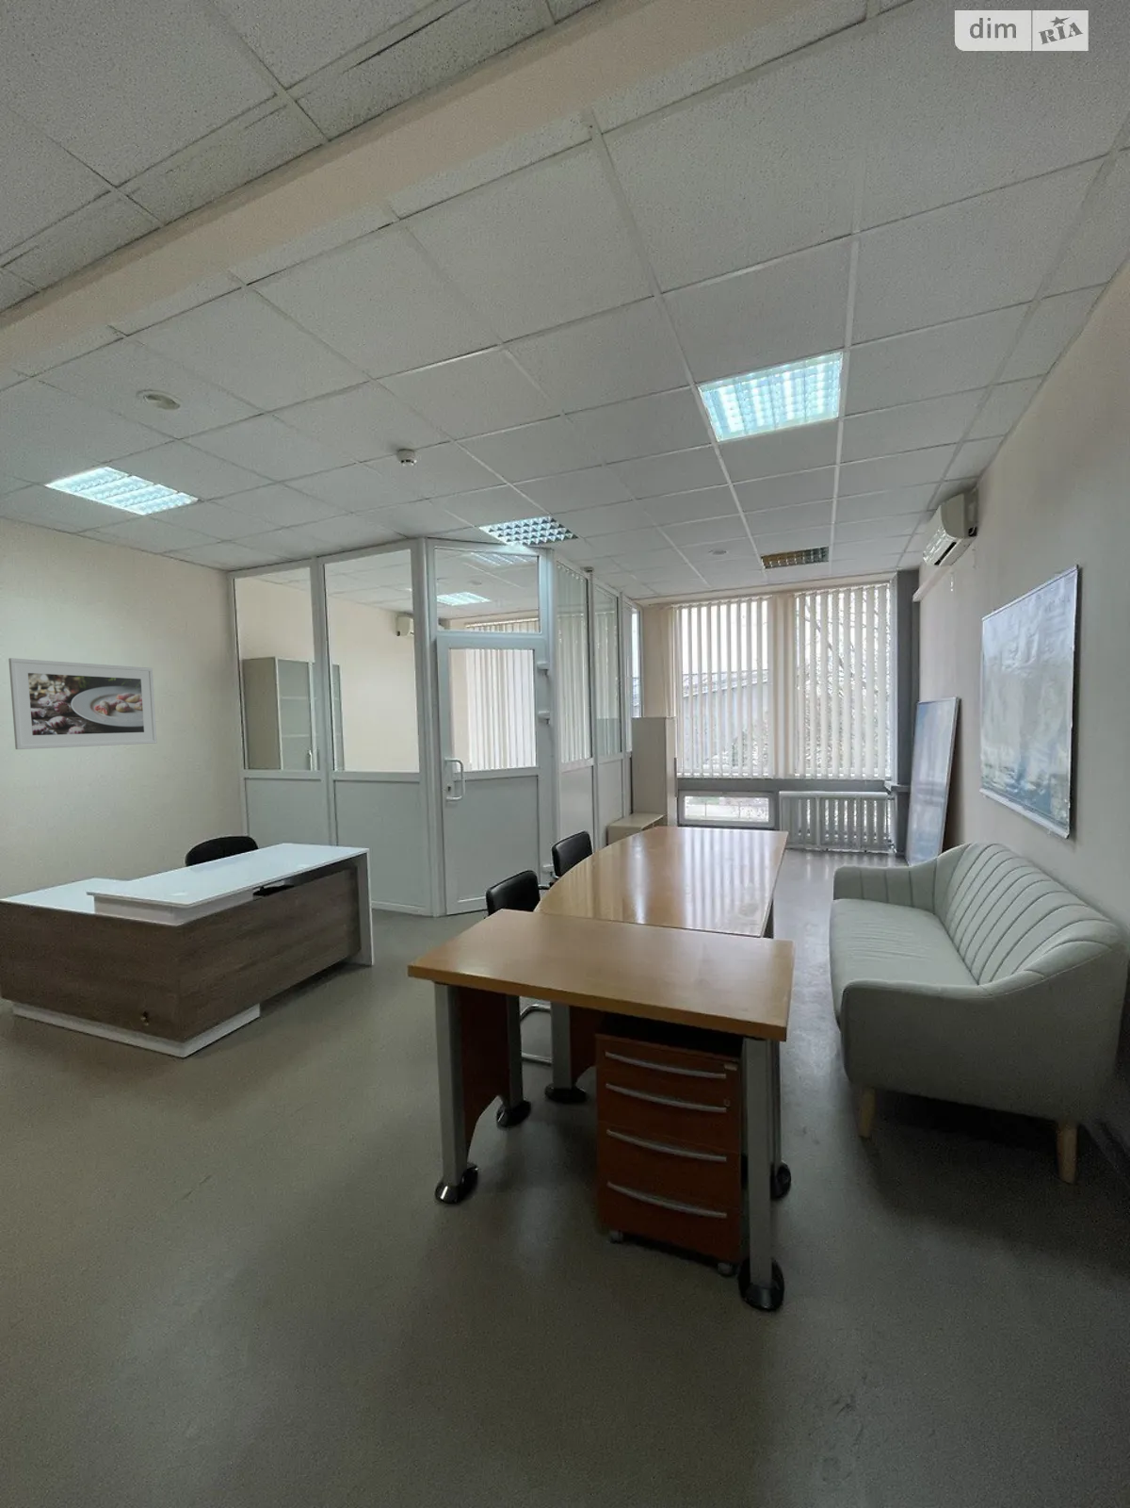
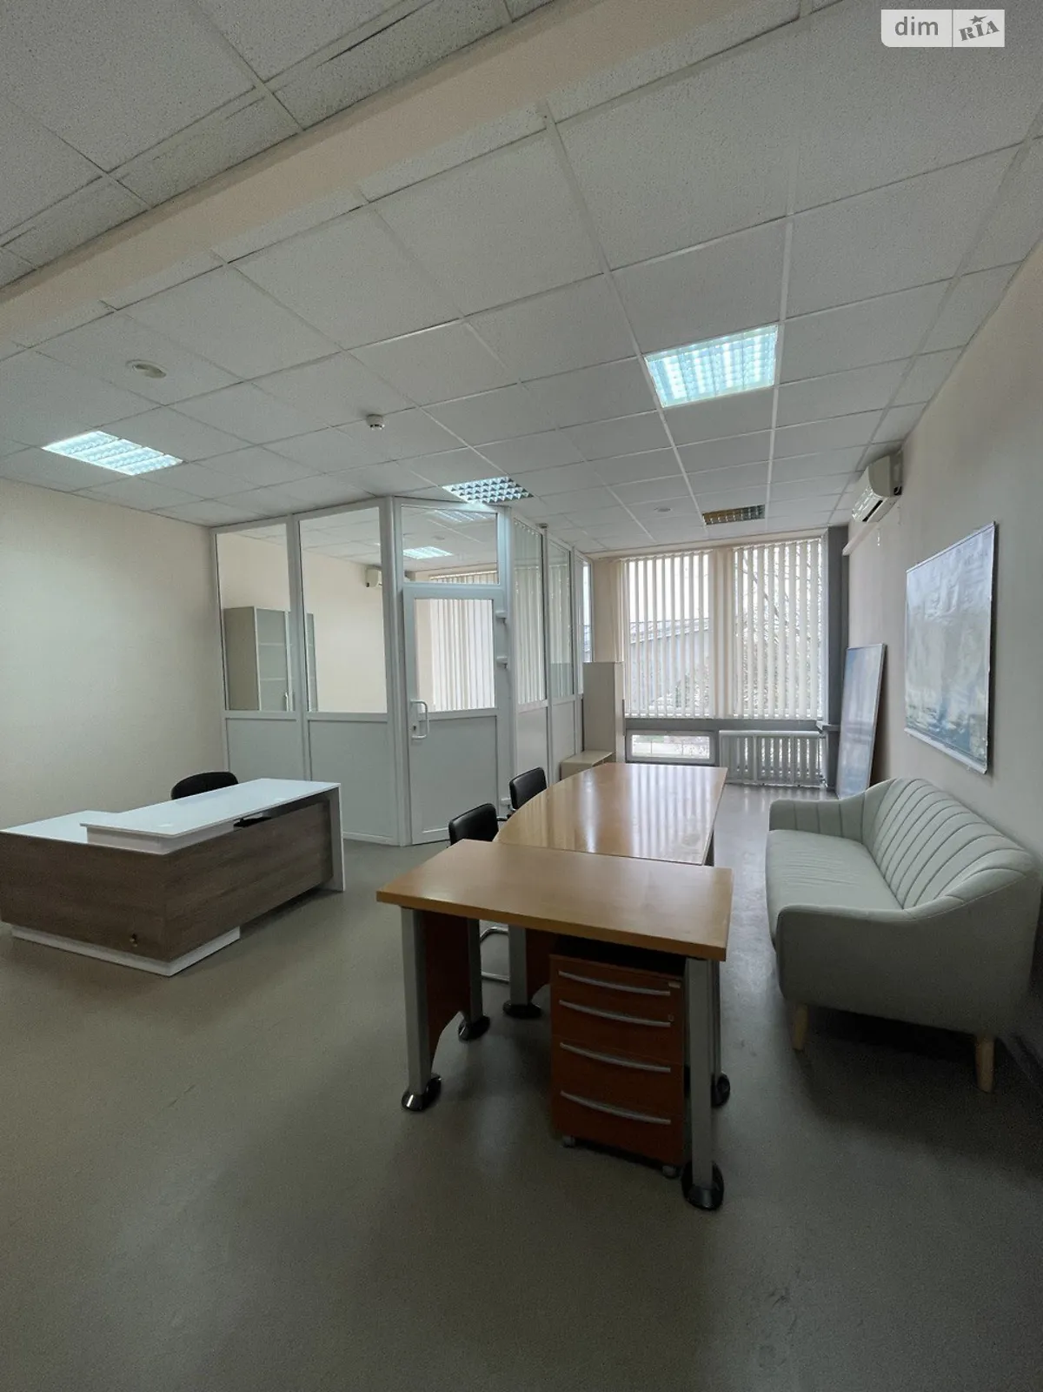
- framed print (89, 705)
